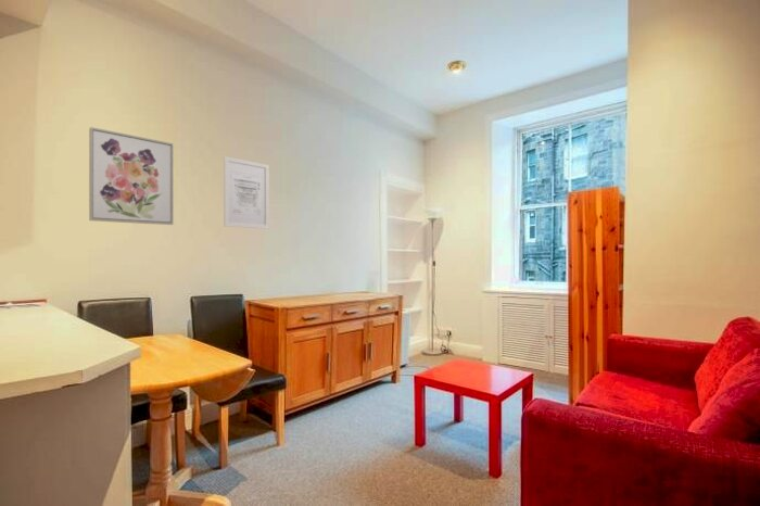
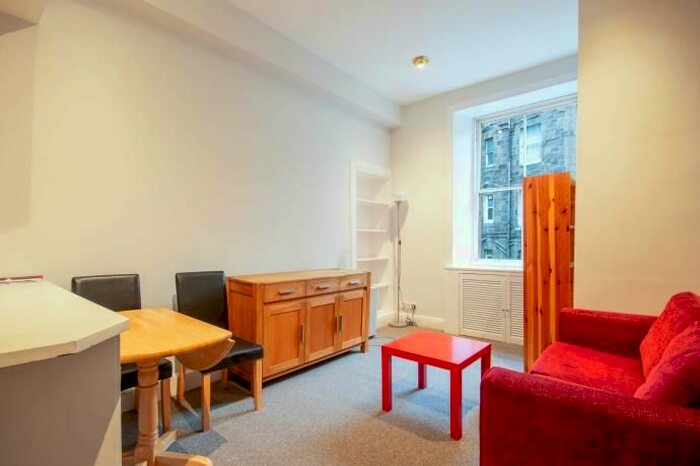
- wall art (248, 193)
- wall art (134, 179)
